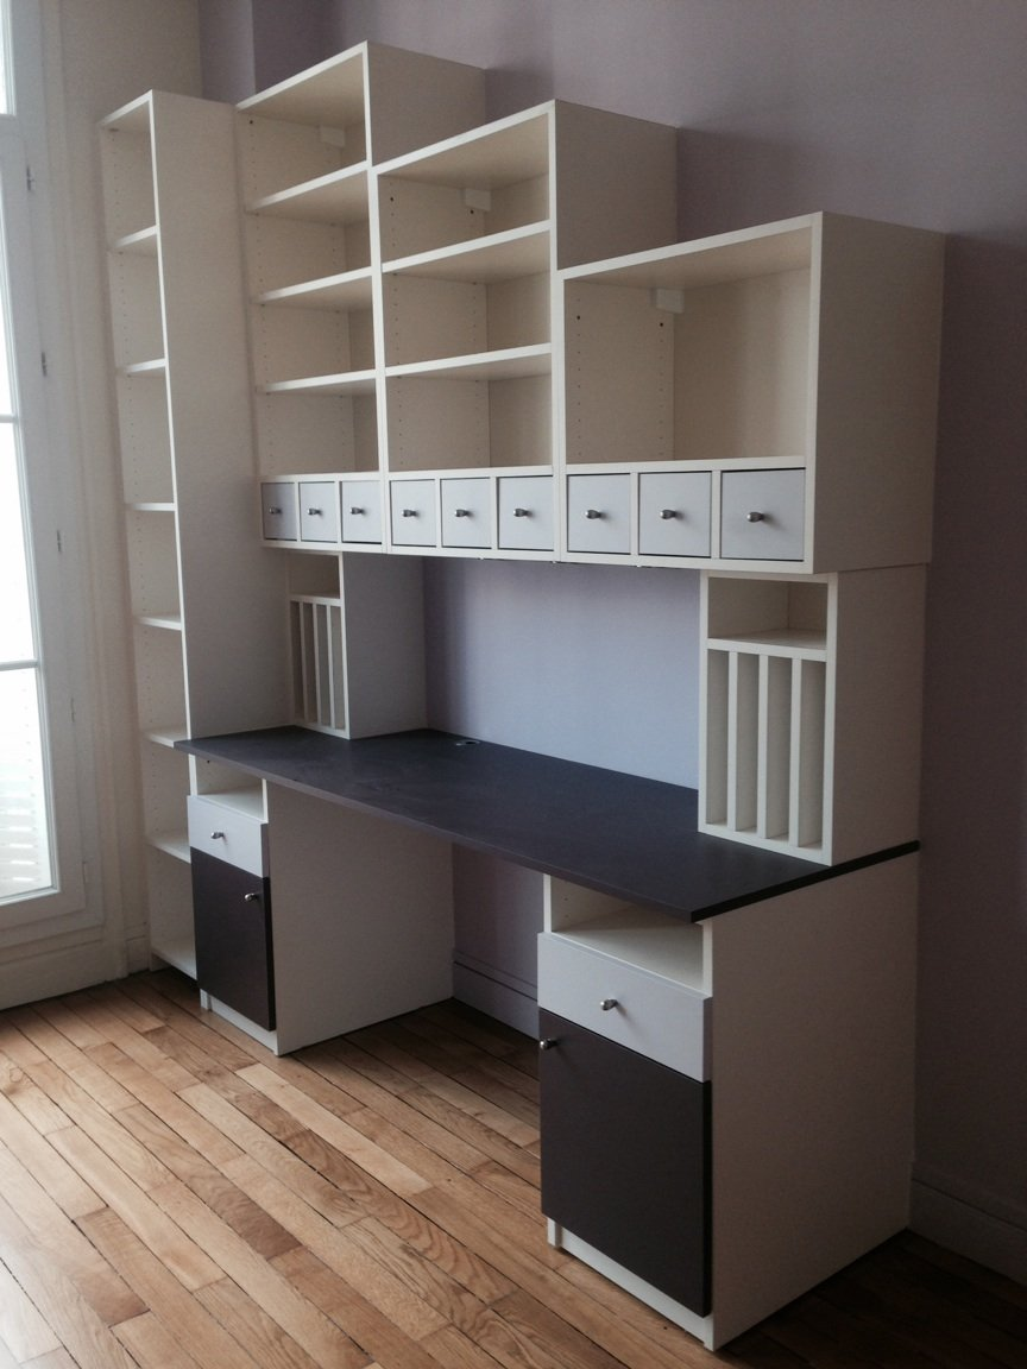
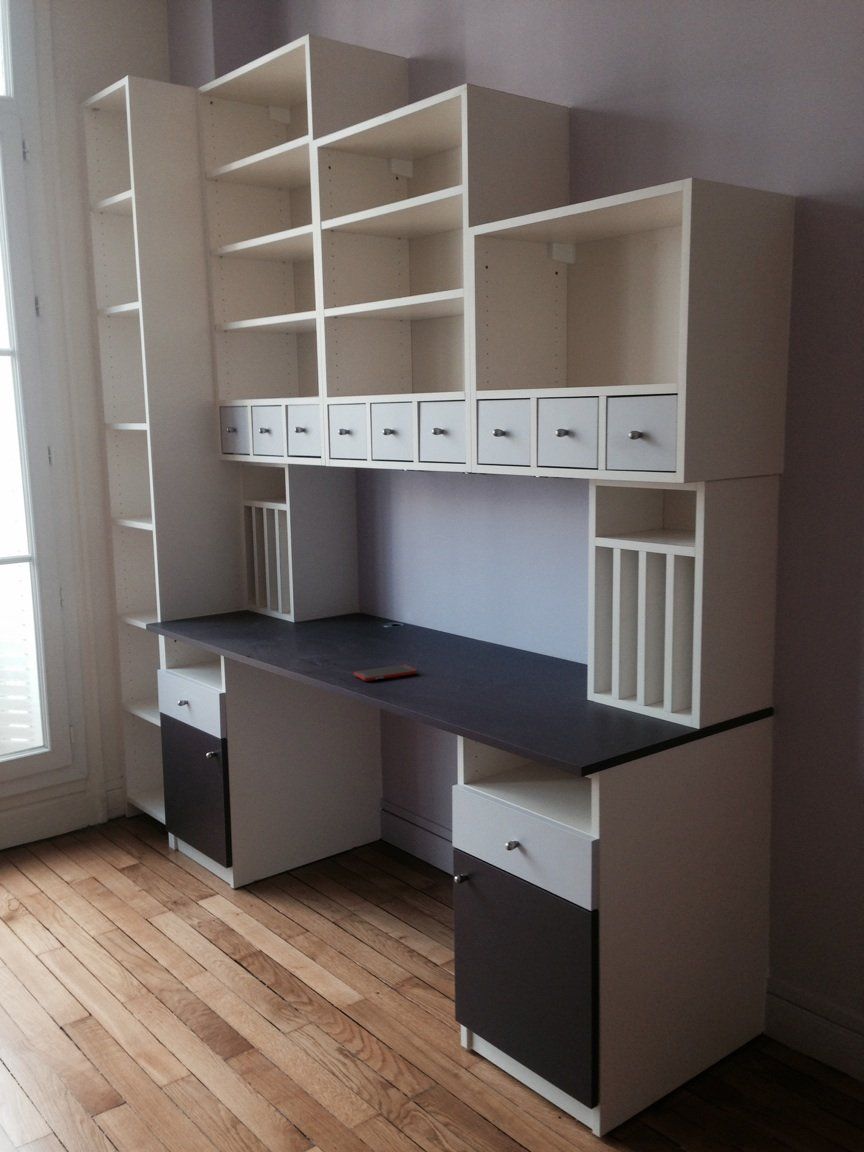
+ cell phone (385, 672)
